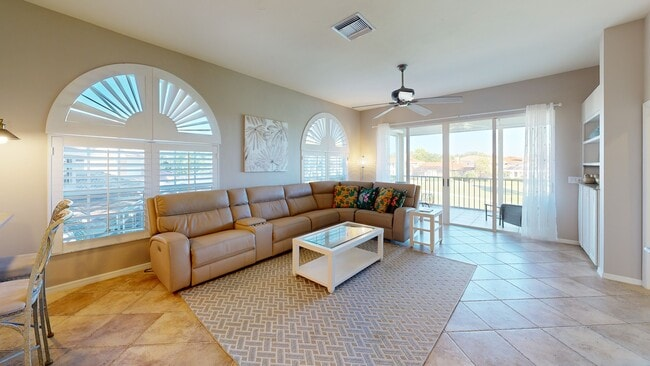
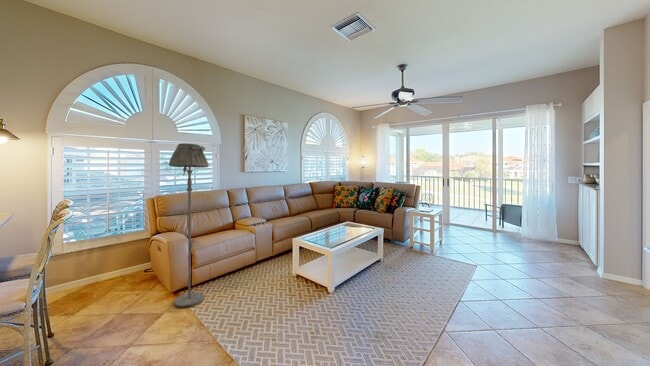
+ floor lamp (189, 222)
